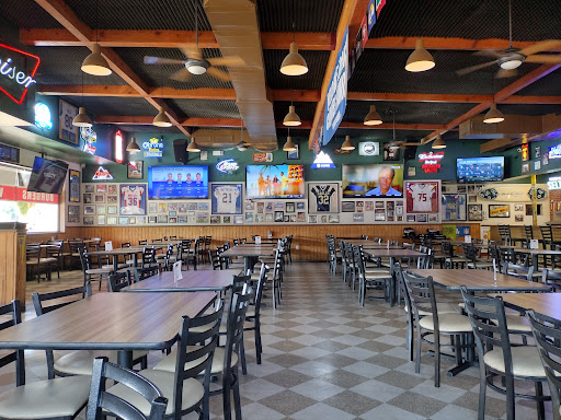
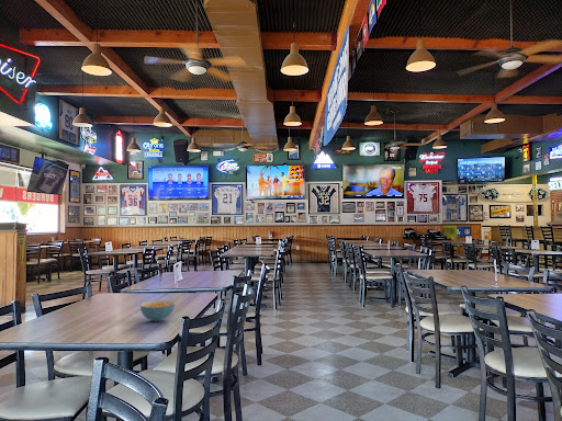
+ cereal bowl (157, 311)
